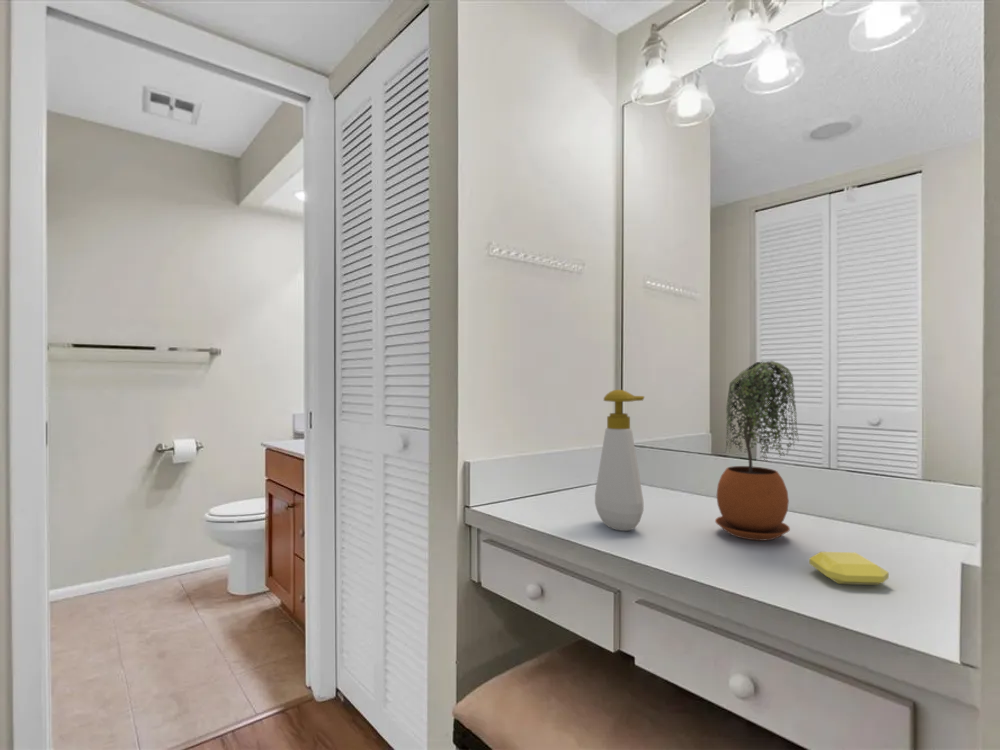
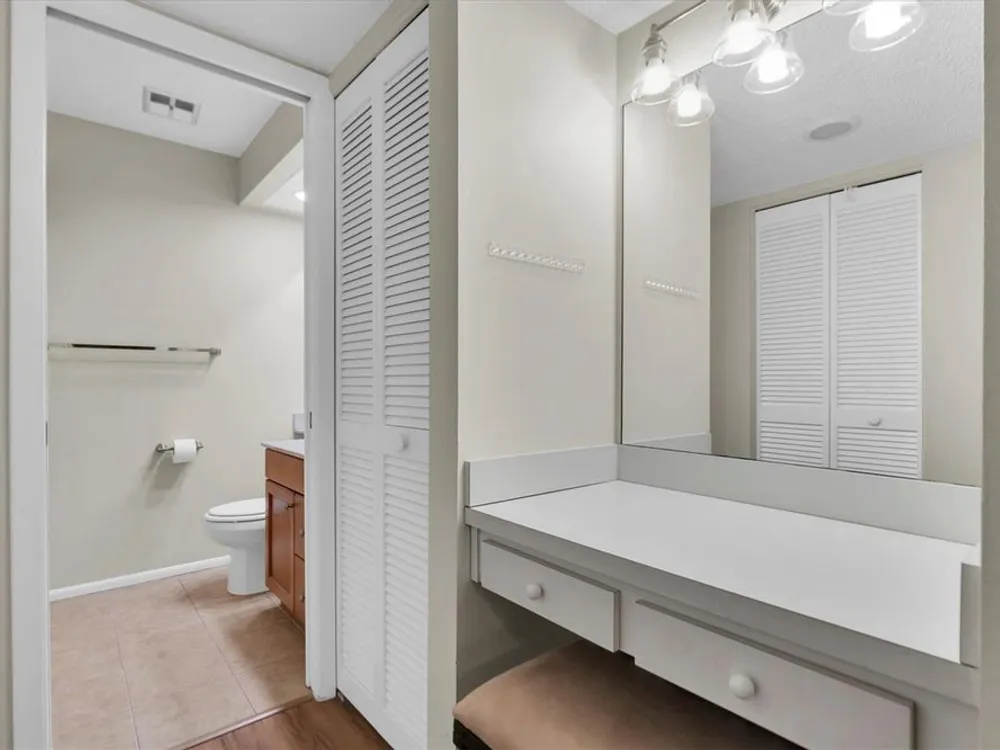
- soap bottle (622, 457)
- soap bar (847, 567)
- potted plant (761, 447)
